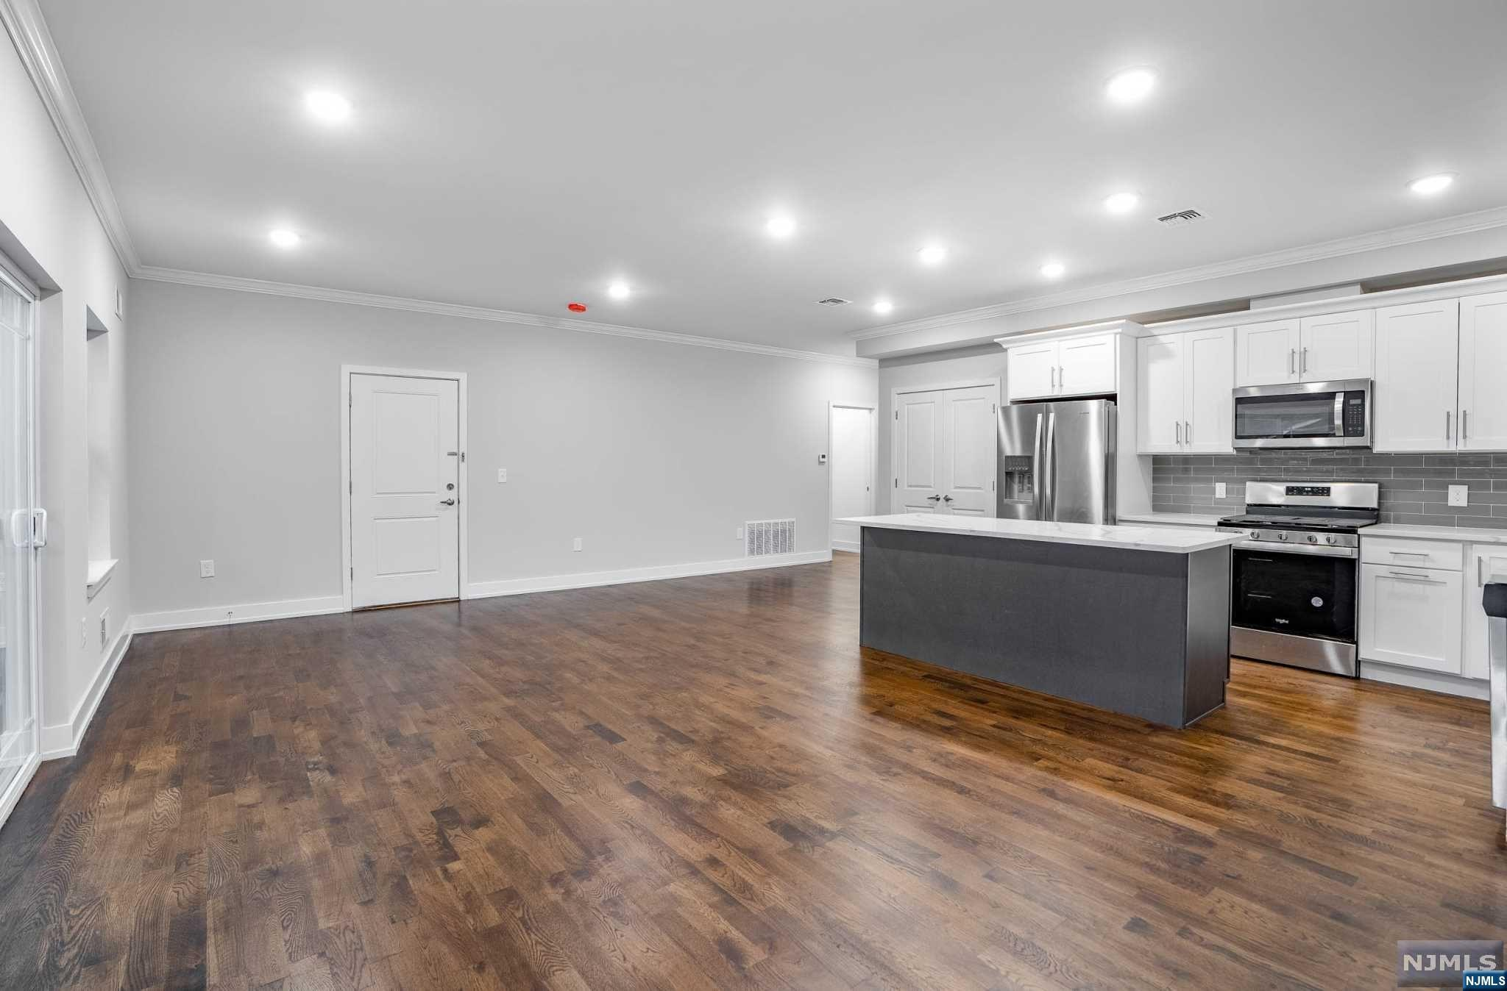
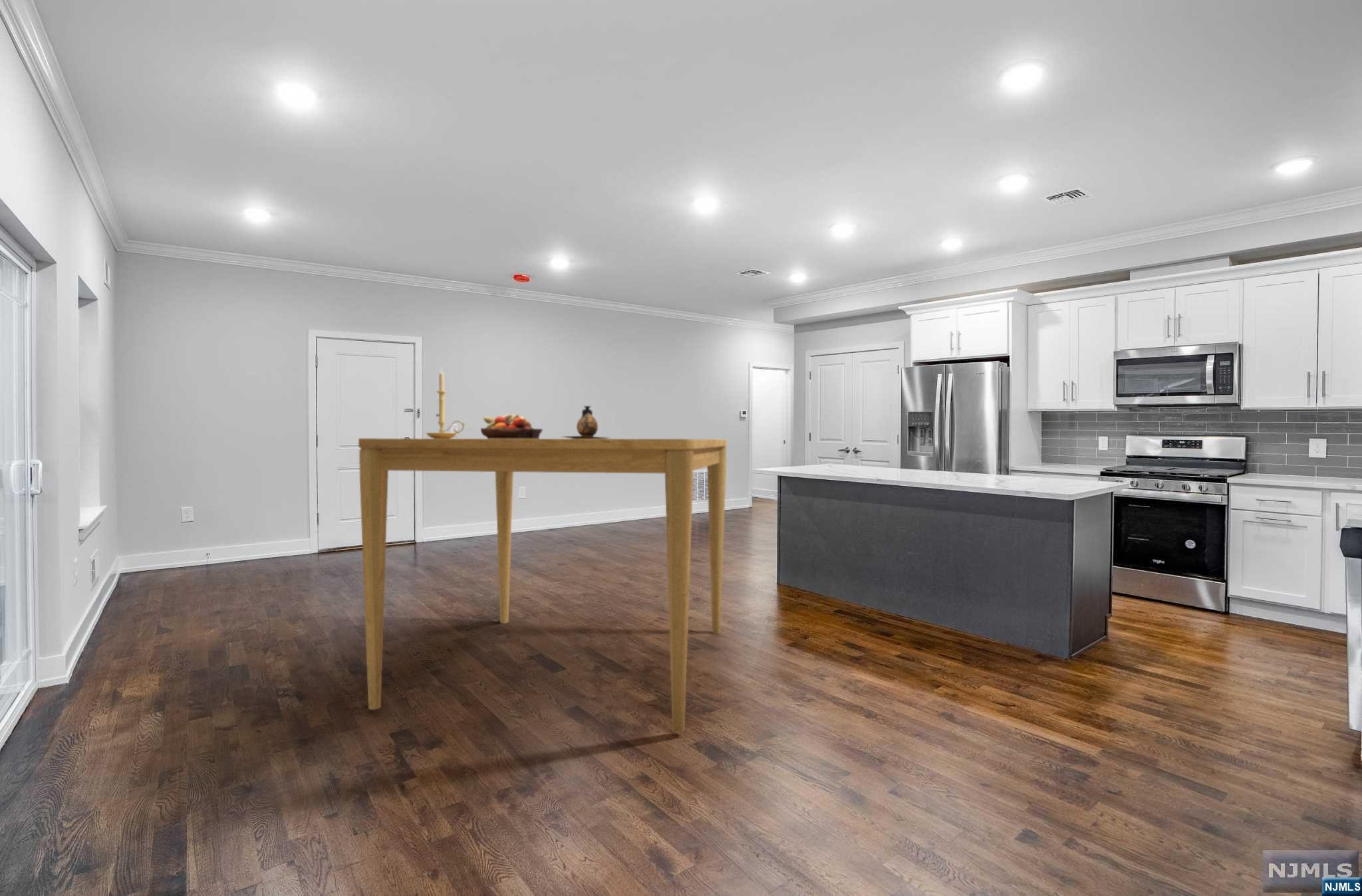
+ candle holder (442, 402)
+ dining table (510, 552)
+ fruit bowl (511, 425)
+ vase (586, 421)
